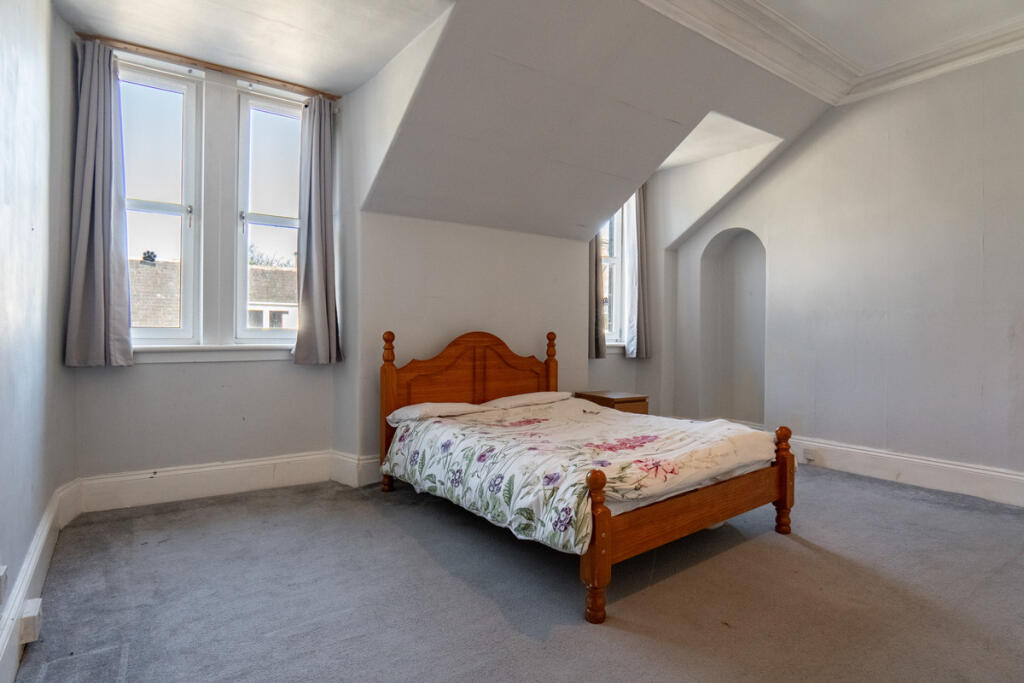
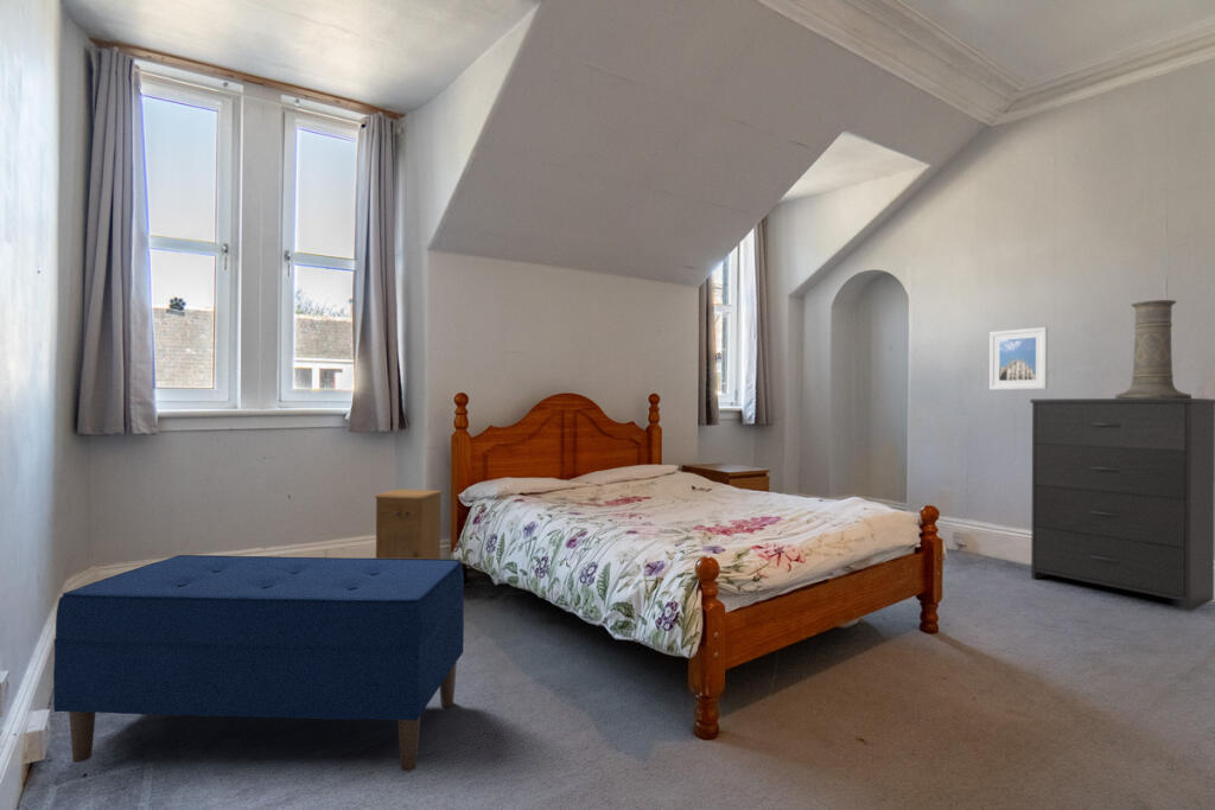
+ dresser (1118, 493)
+ nightstand (408, 541)
+ vase (1152, 350)
+ bench (281, 651)
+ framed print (1017, 359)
